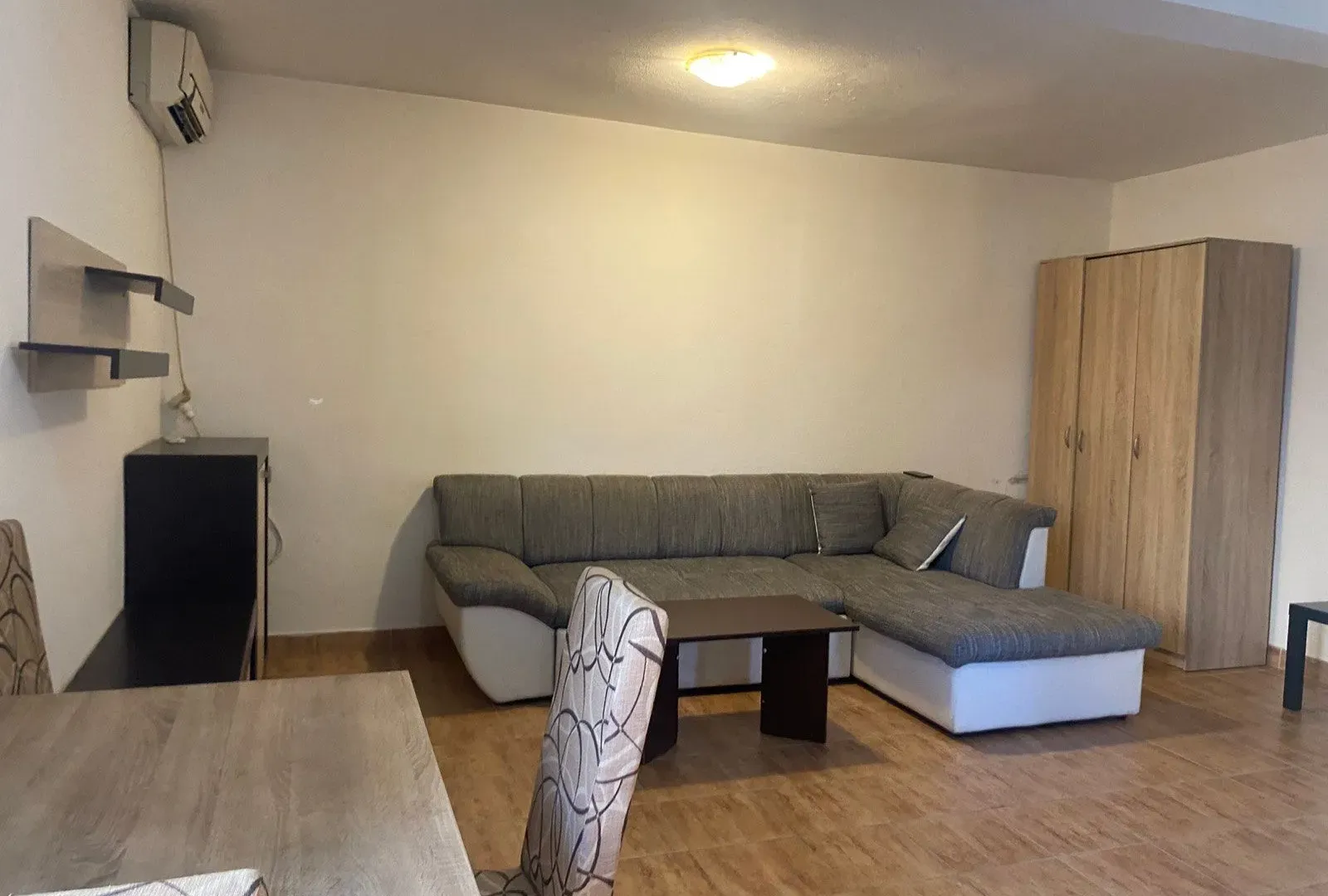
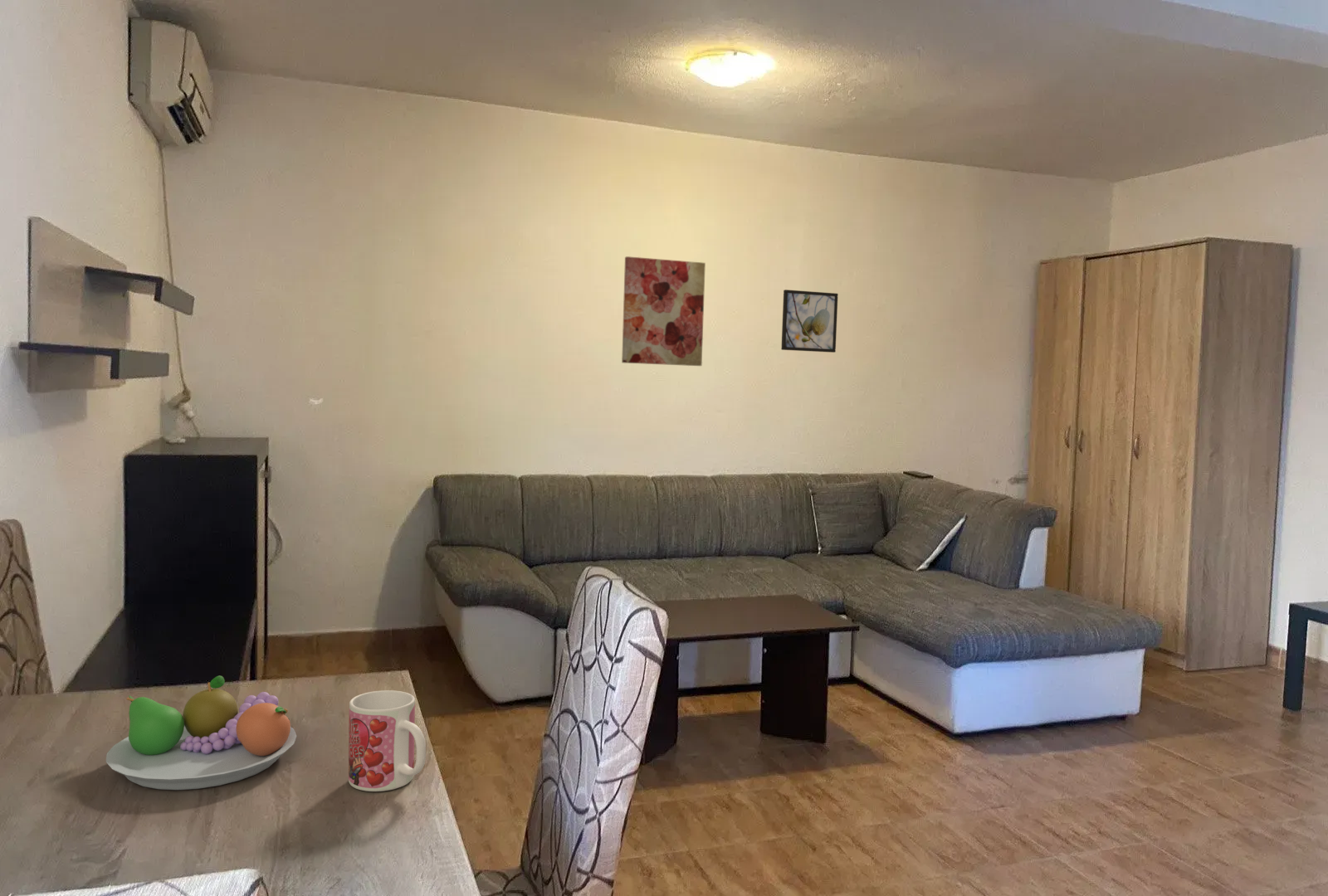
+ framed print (809, 321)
+ fruit bowl (201, 726)
+ wall art (663, 312)
+ mug (389, 743)
